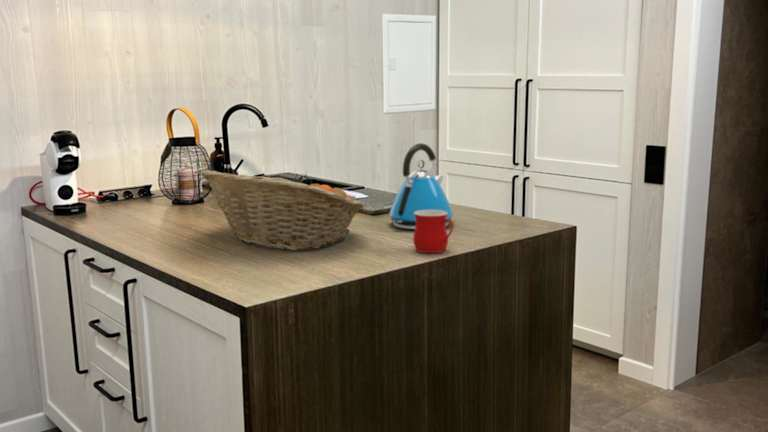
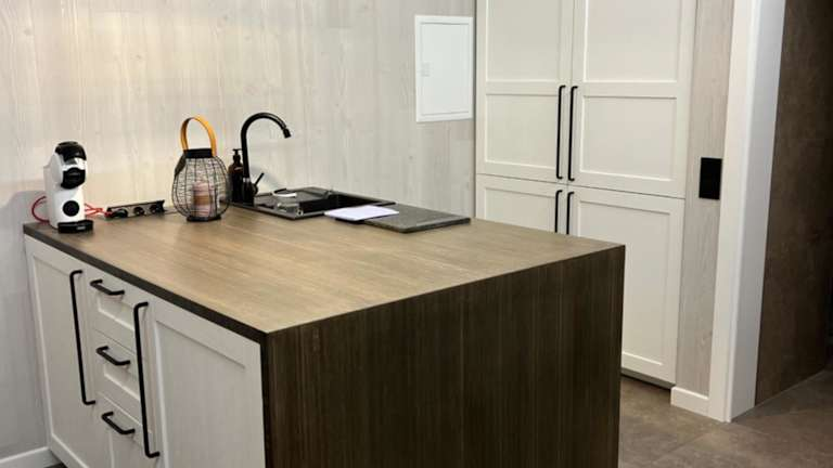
- kettle (419, 184)
- mug (434, 232)
- fruit basket (282, 203)
